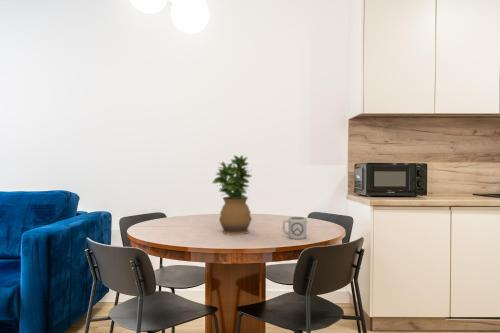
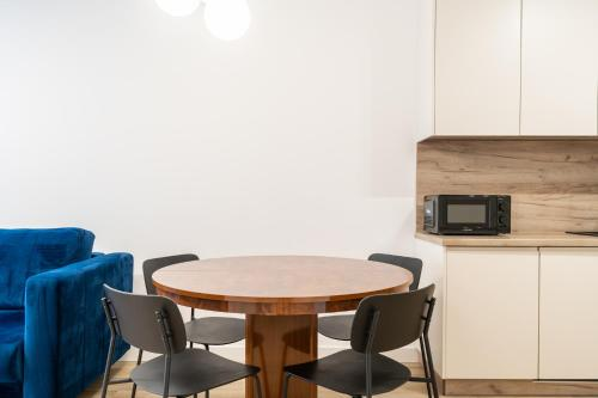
- potted plant (234, 193)
- cup (294, 227)
